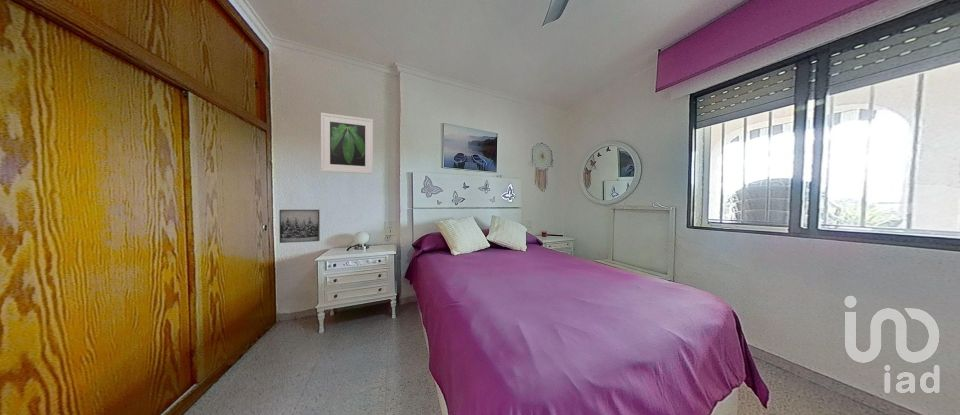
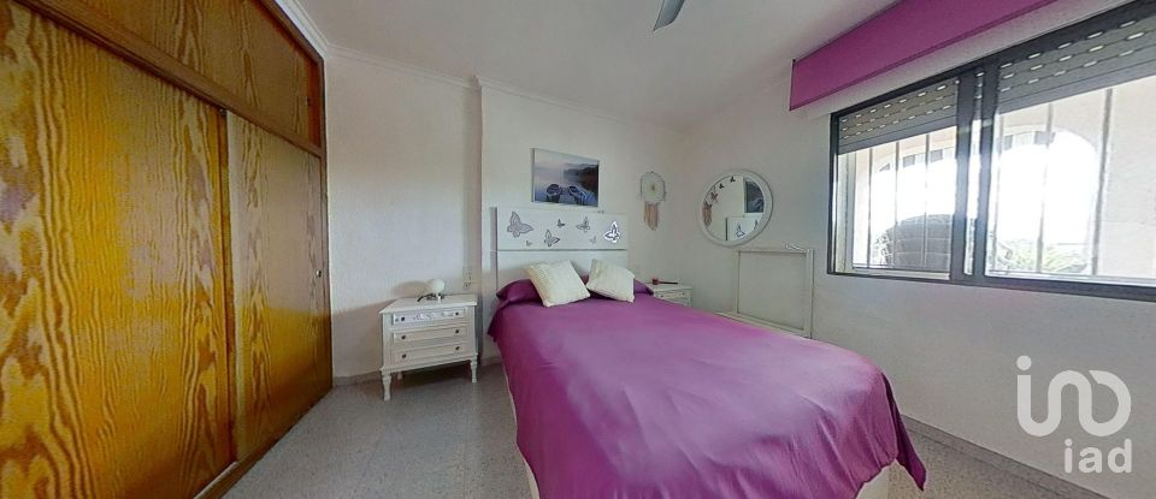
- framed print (348, 144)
- wall art (300, 225)
